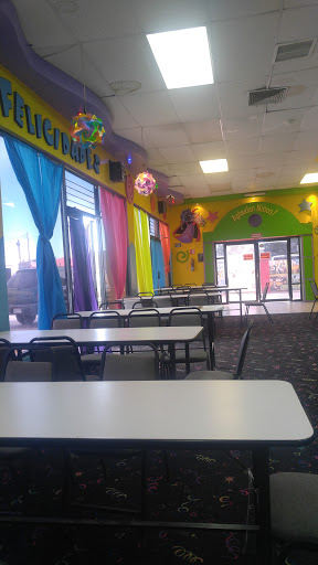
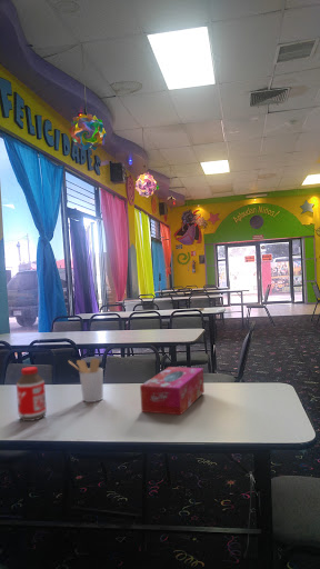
+ bottle (30, 392)
+ tissue box (173, 389)
+ utensil holder (86, 378)
